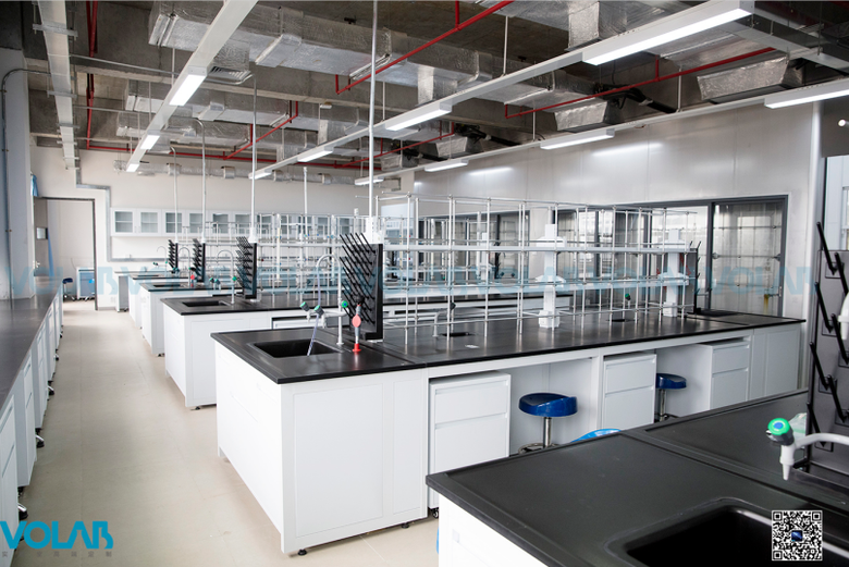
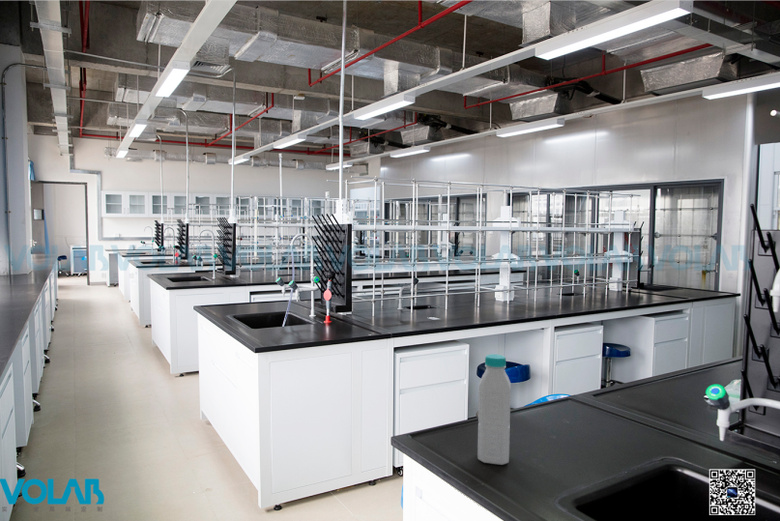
+ plastic bottle (494, 407)
